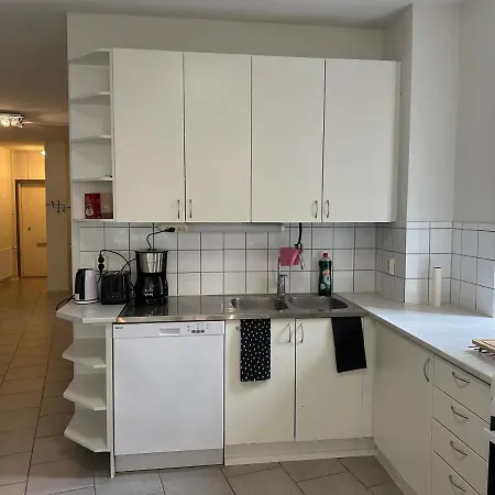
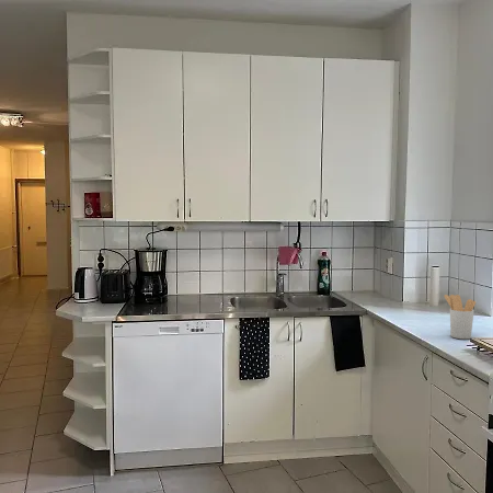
+ utensil holder (458, 314)
